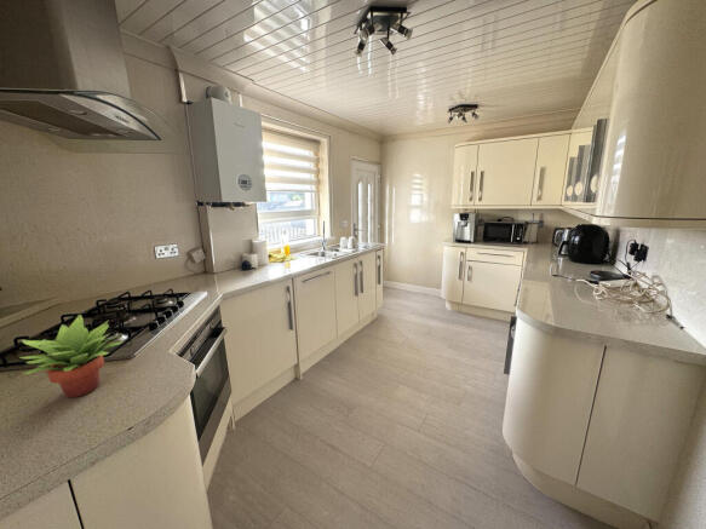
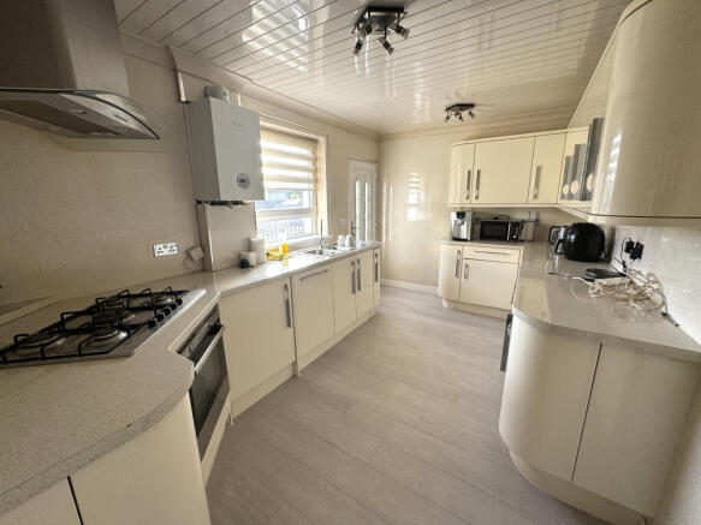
- succulent plant (78, 357)
